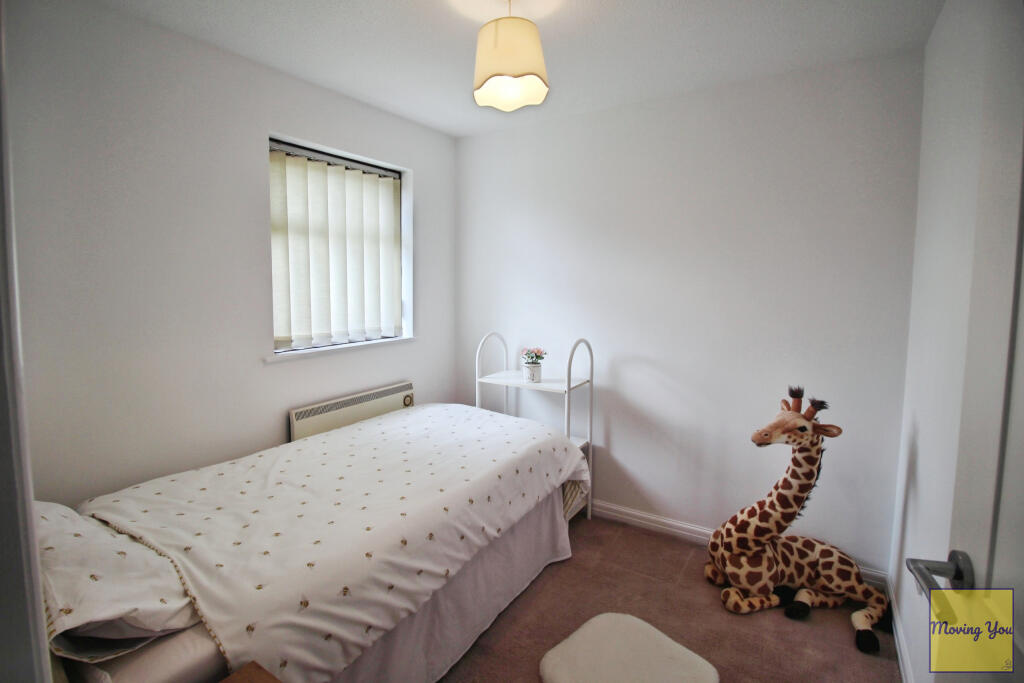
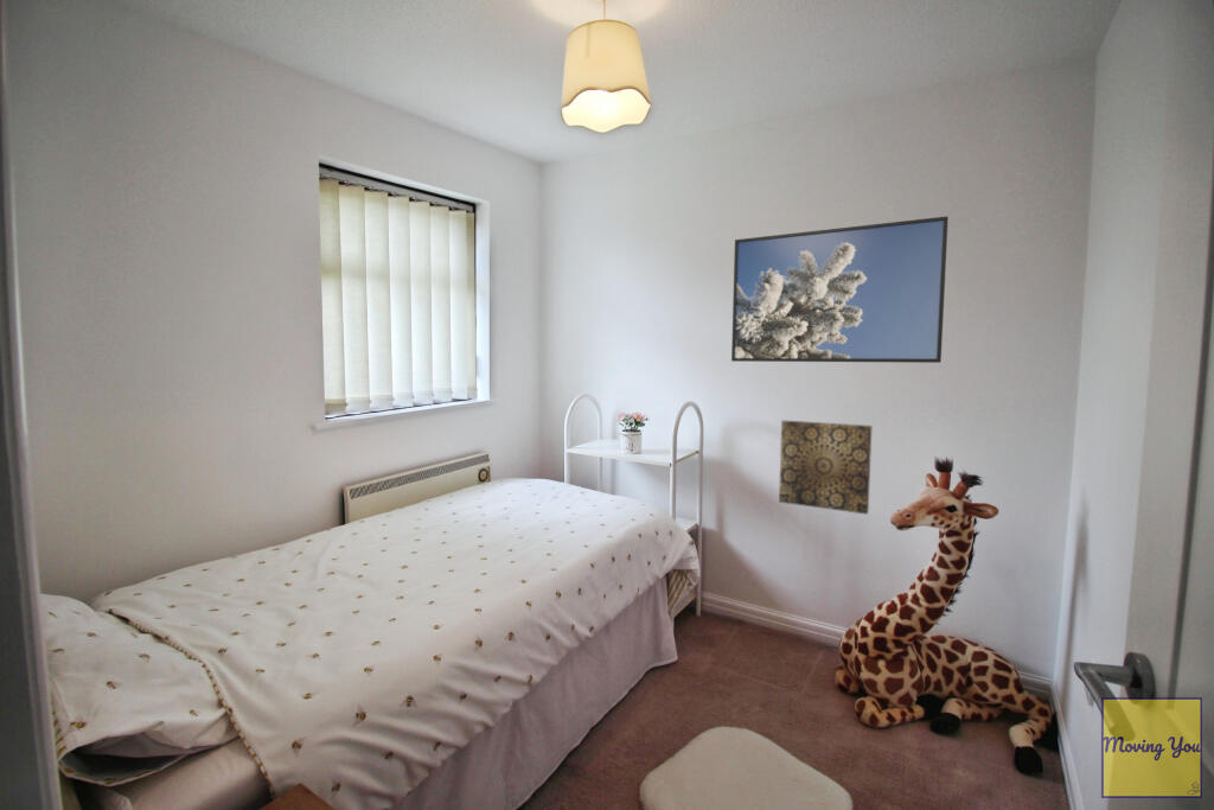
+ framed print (829, 295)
+ wall art (823, 465)
